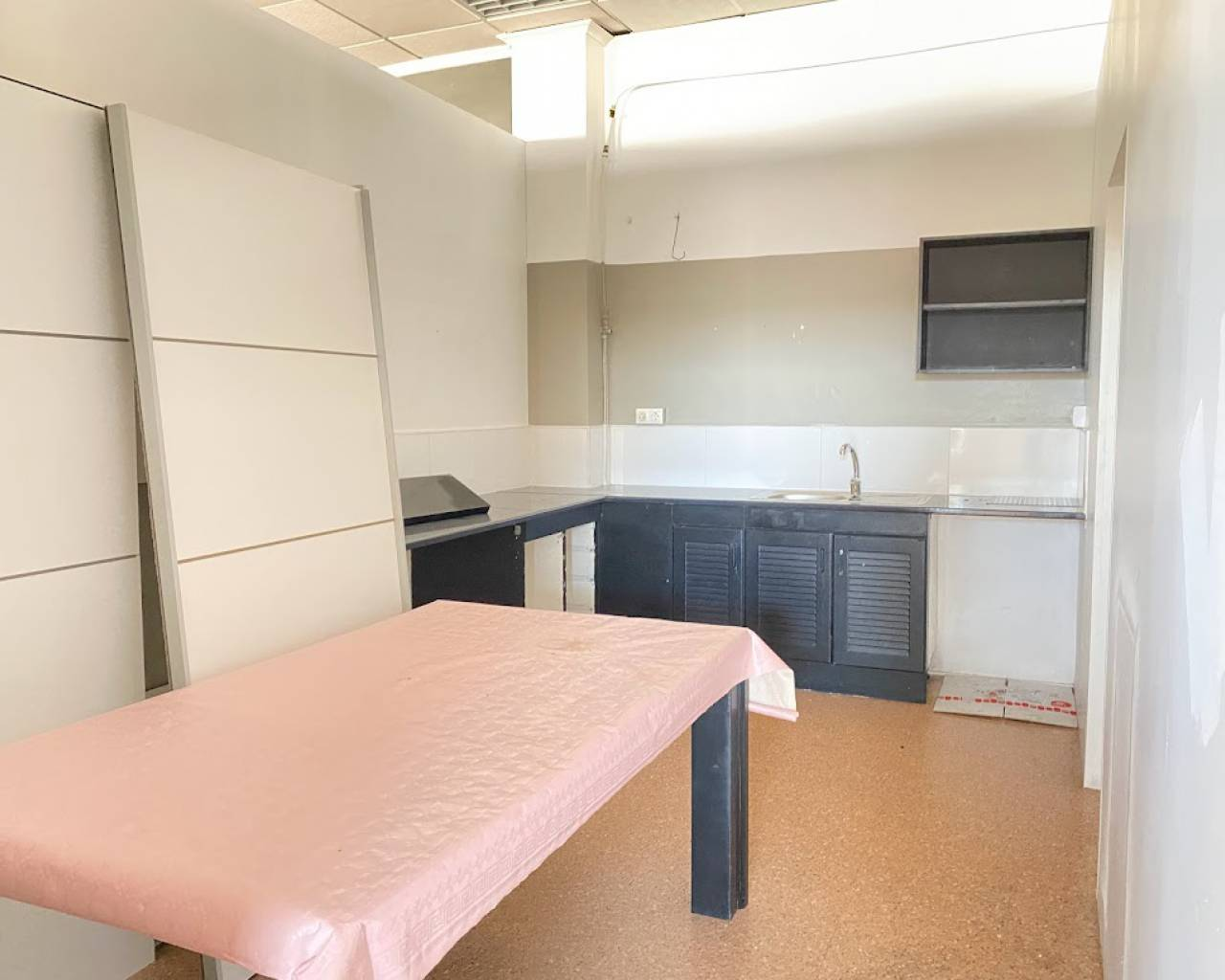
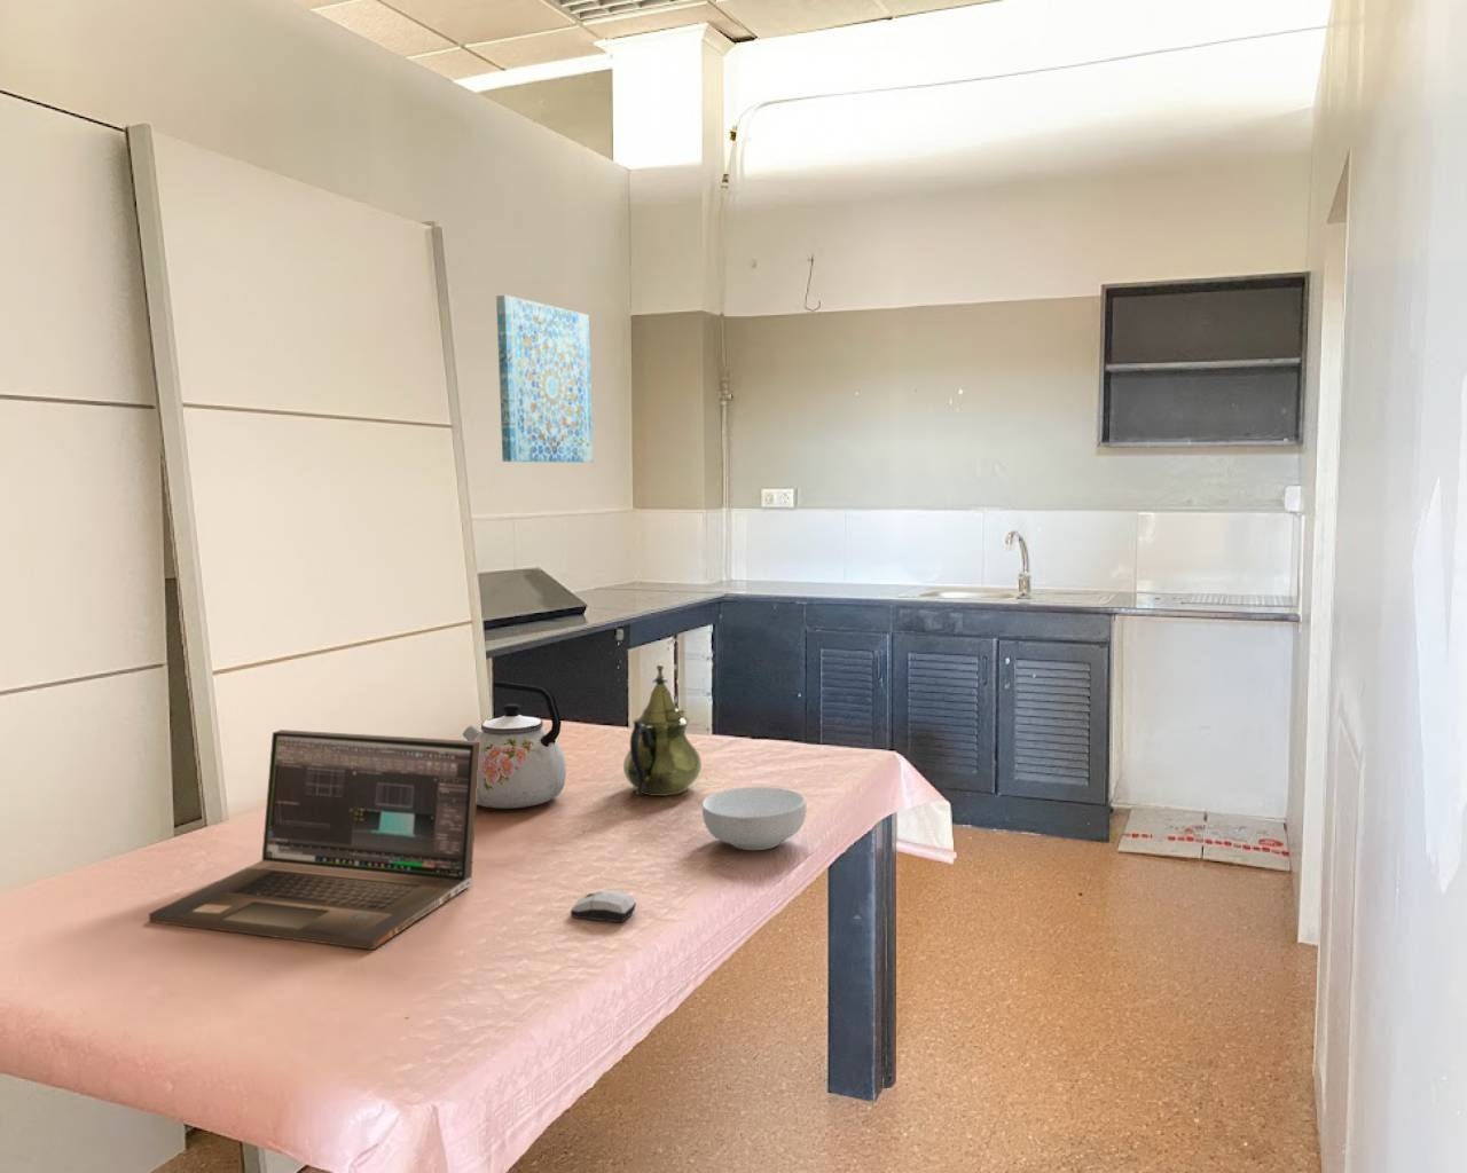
+ wall art (547, 384)
+ teapot (660, 728)
+ kettle (511, 741)
+ laptop (322, 827)
+ computer mouse (602, 902)
+ cereal bowl (754, 821)
